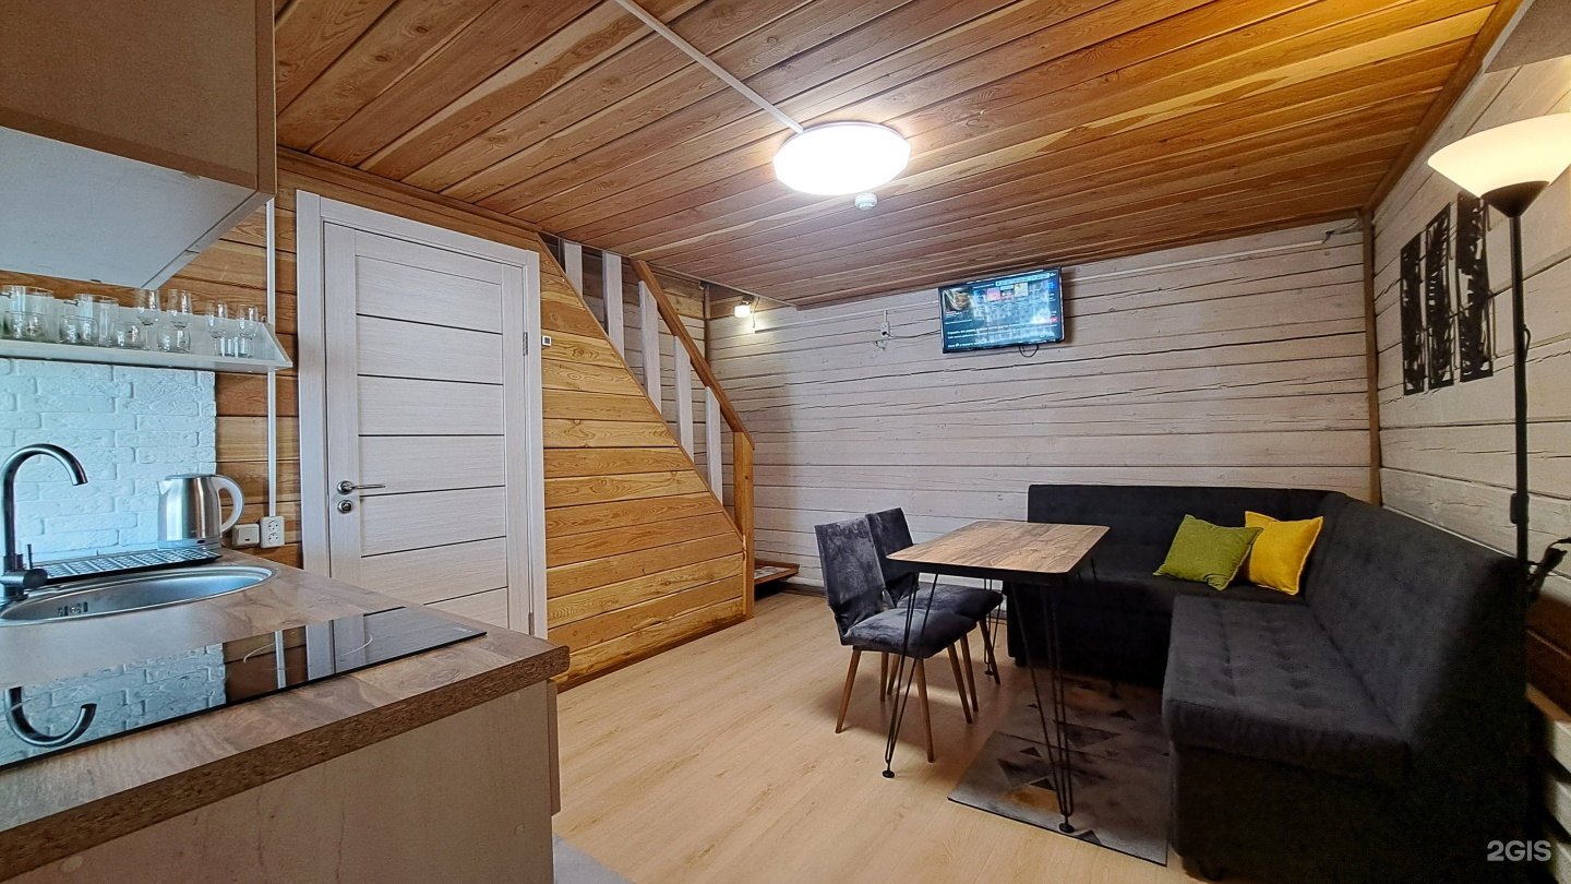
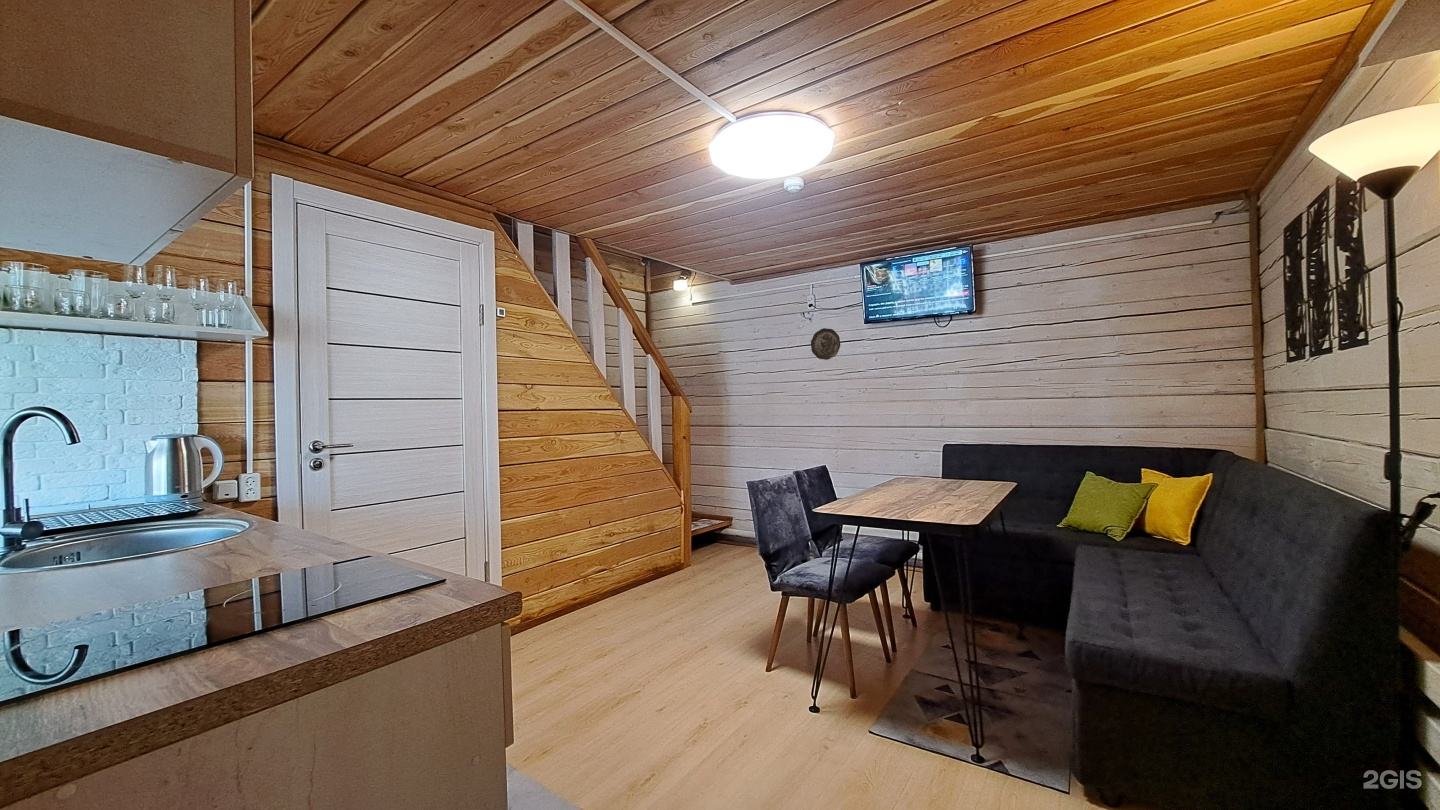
+ decorative plate (825, 344)
